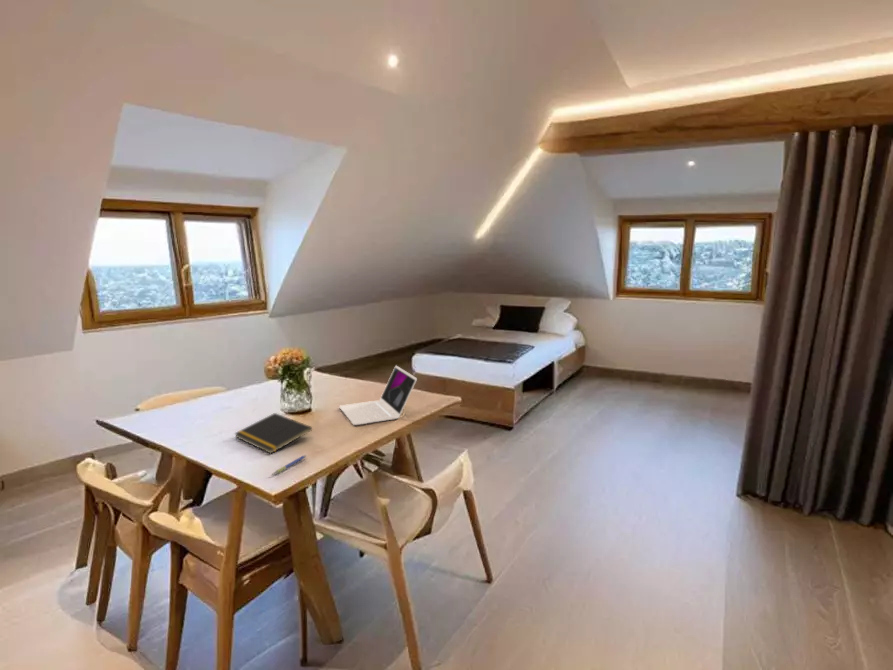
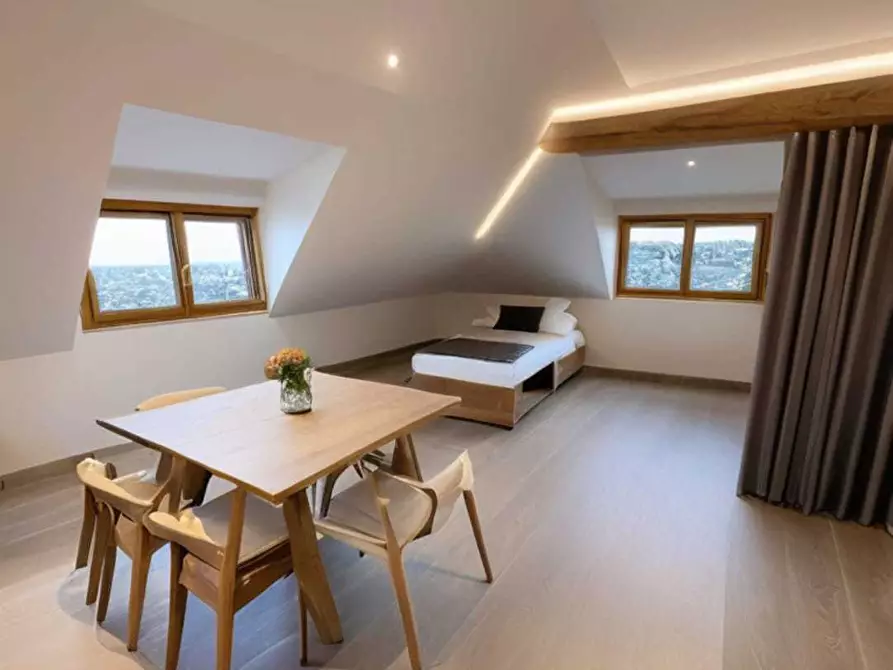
- pen (289, 465)
- laptop (382, 394)
- notepad (273, 431)
